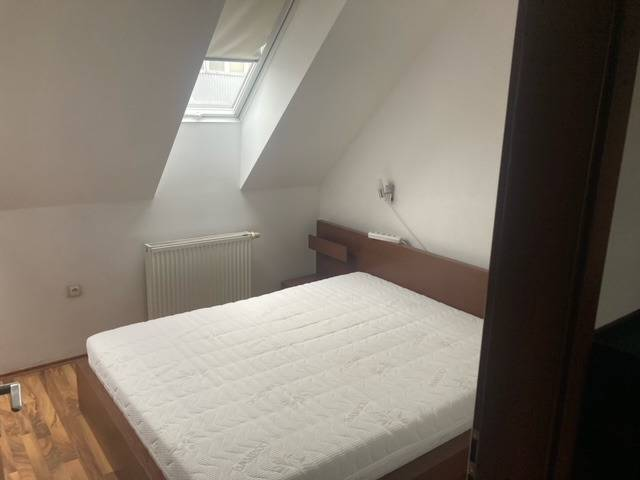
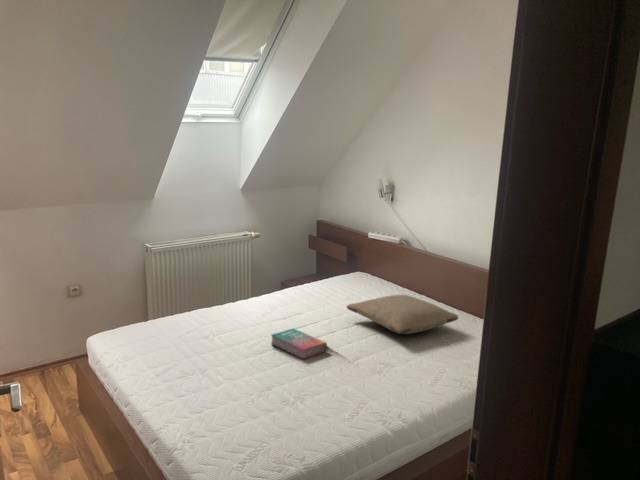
+ pillow (402, 312)
+ book (298, 343)
